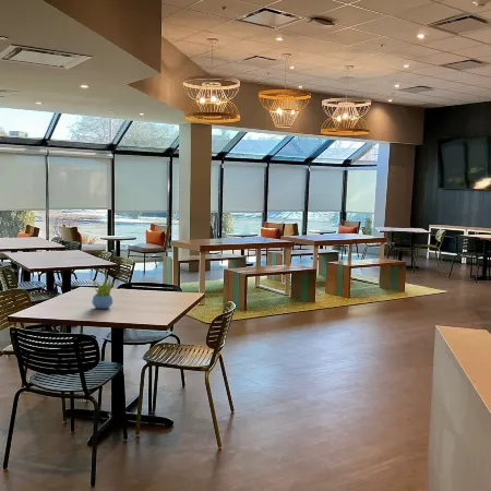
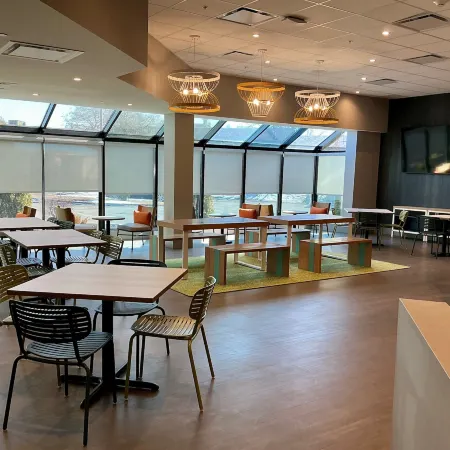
- succulent plant (103, 292)
